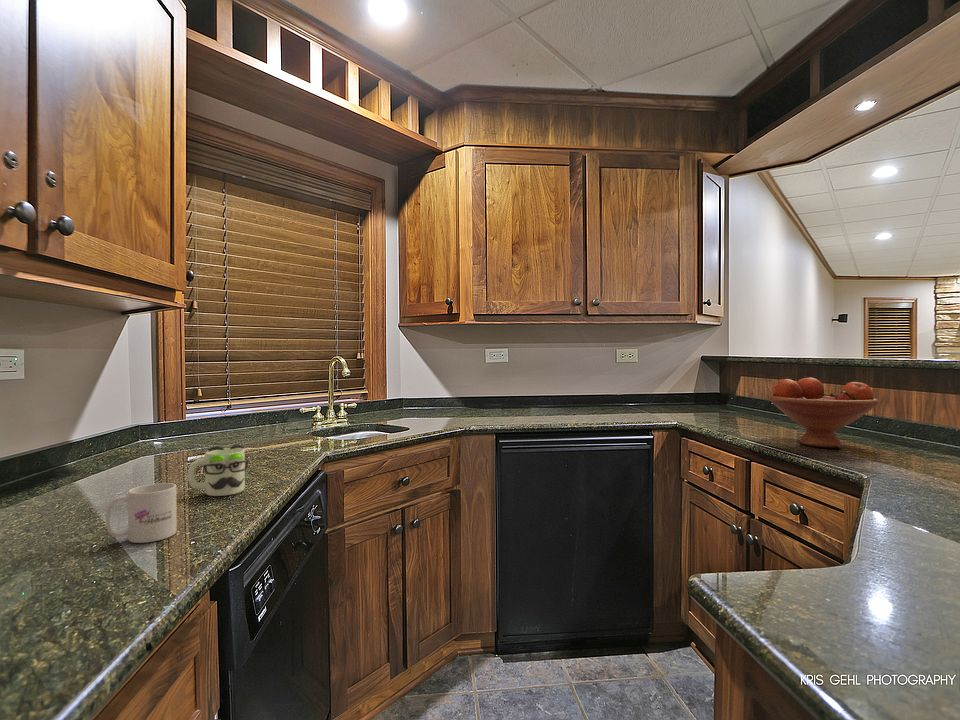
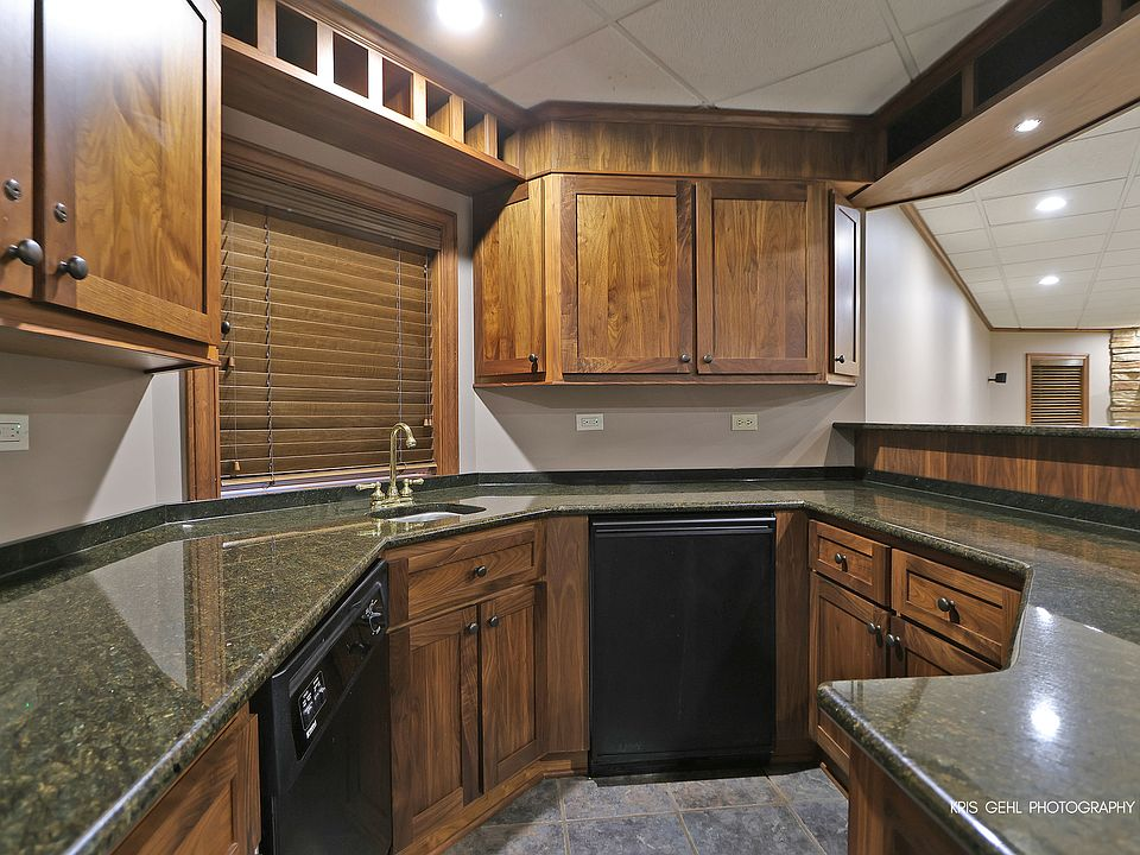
- fruit bowl (820, 411)
- mug (142, 513)
- mug (218, 468)
